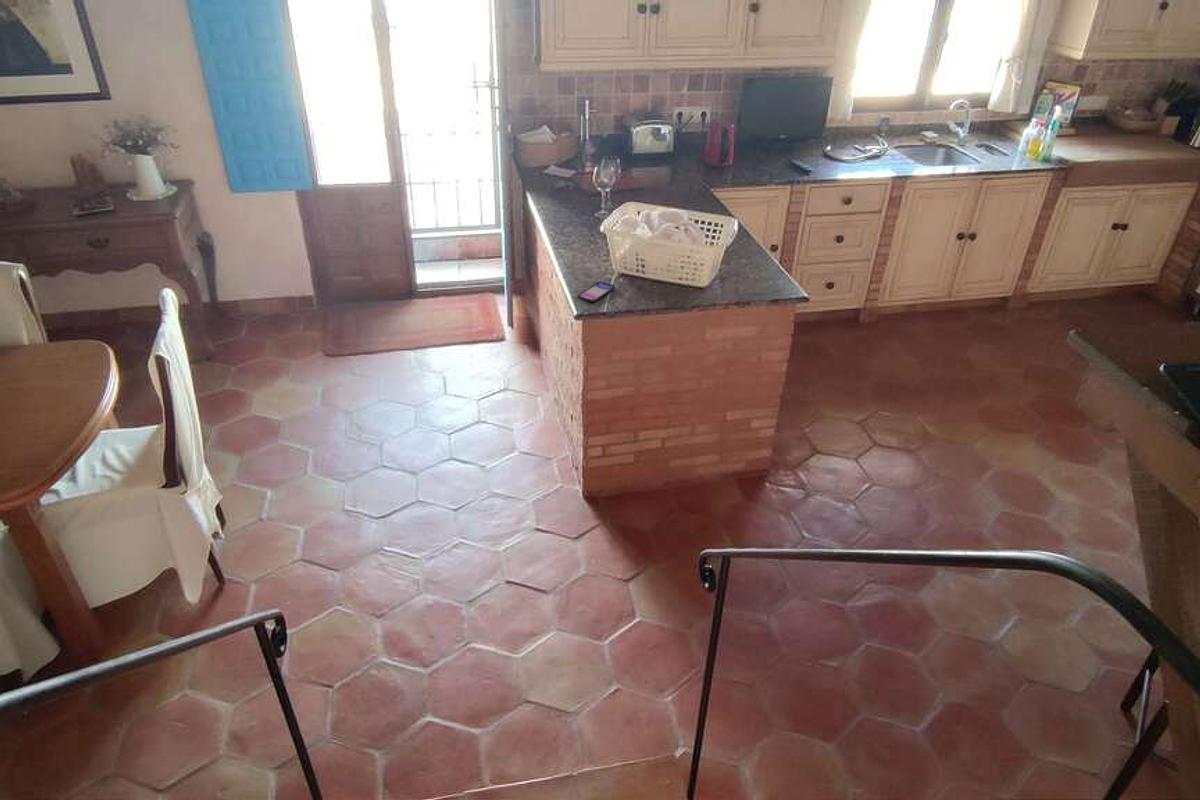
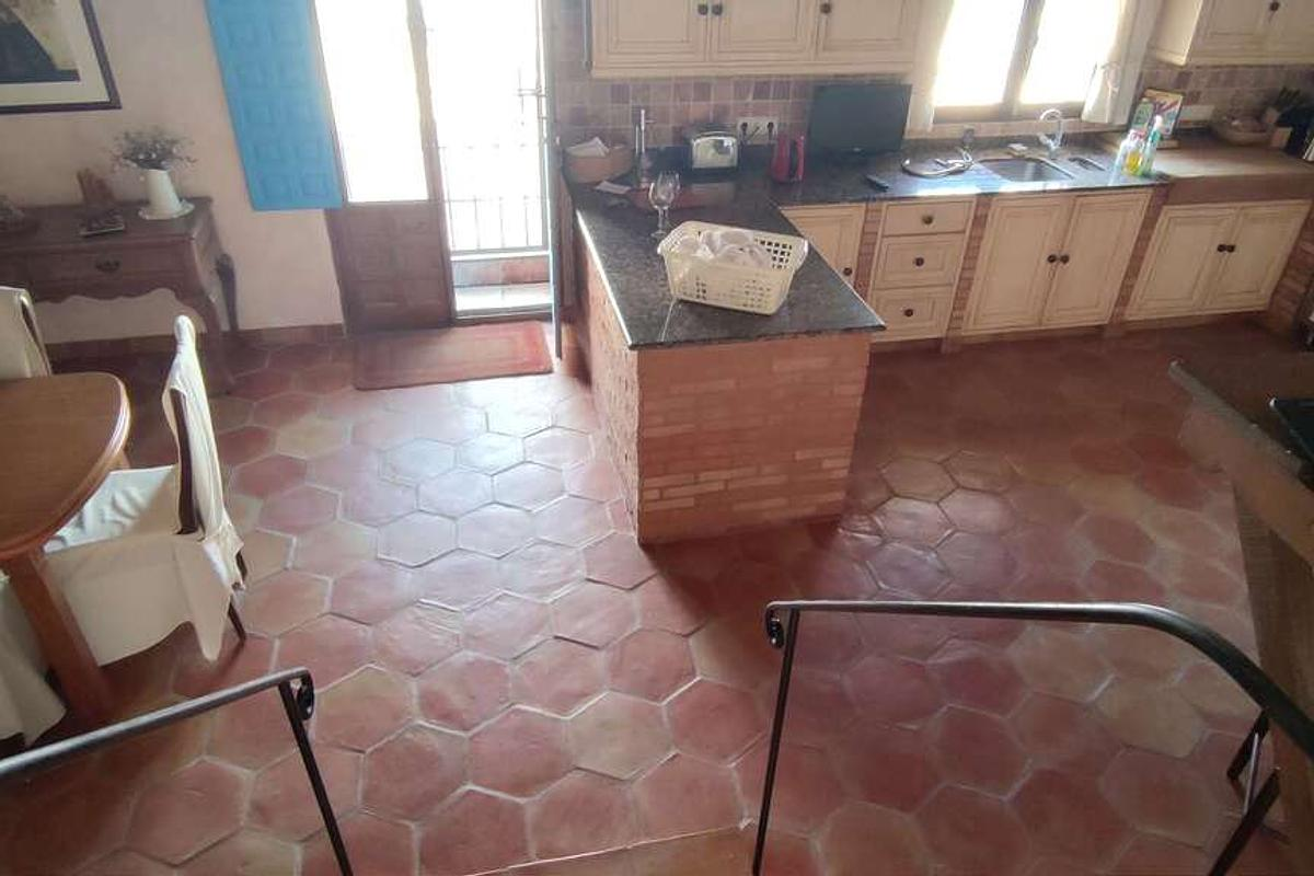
- smartphone (596, 291)
